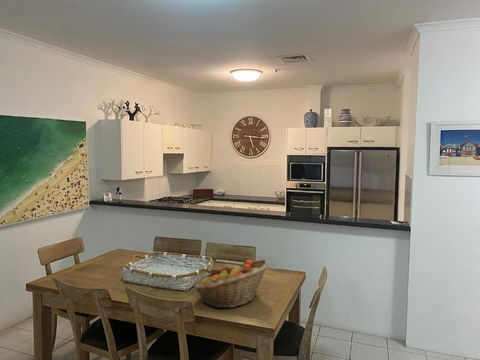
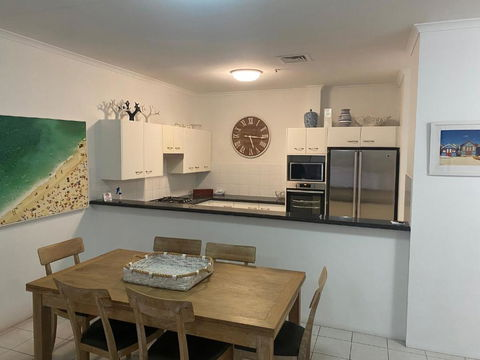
- fruit basket (232, 280)
